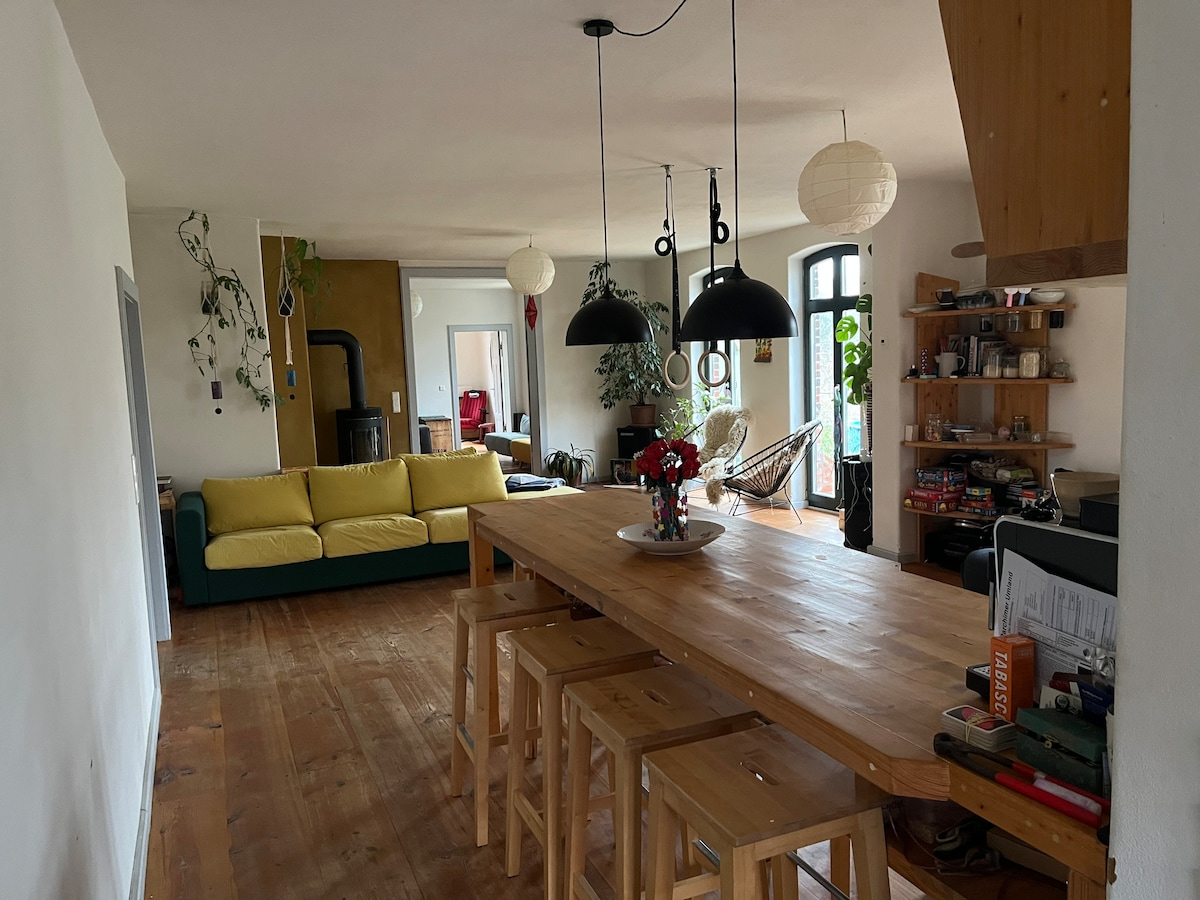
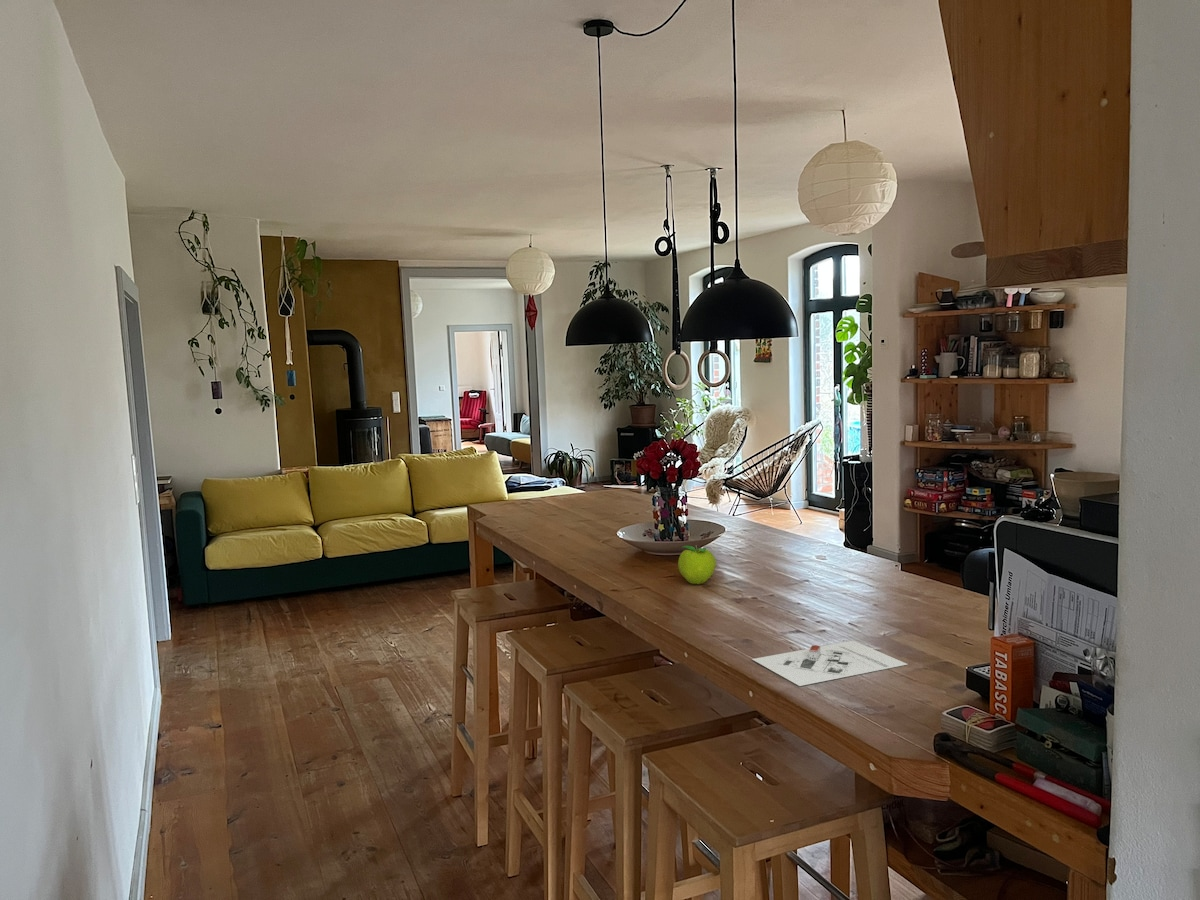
+ architectural model (828, 656)
+ fruit (697, 564)
